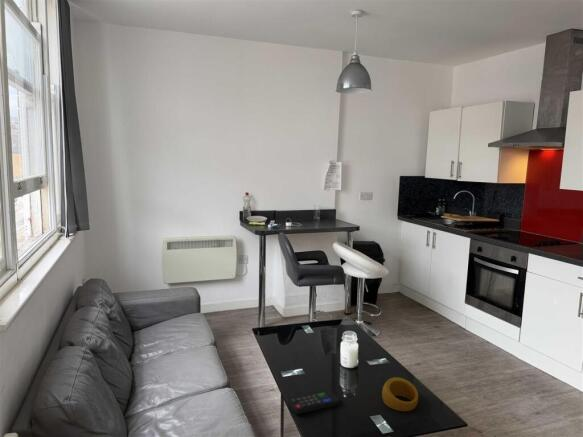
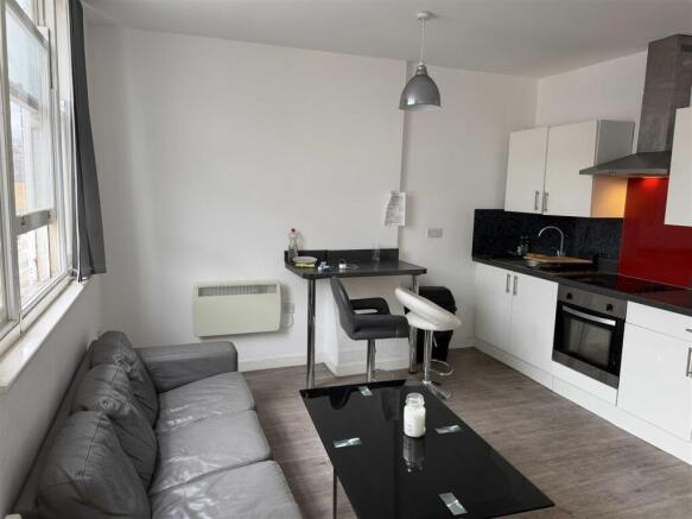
- remote control (314, 401)
- ring (400, 392)
